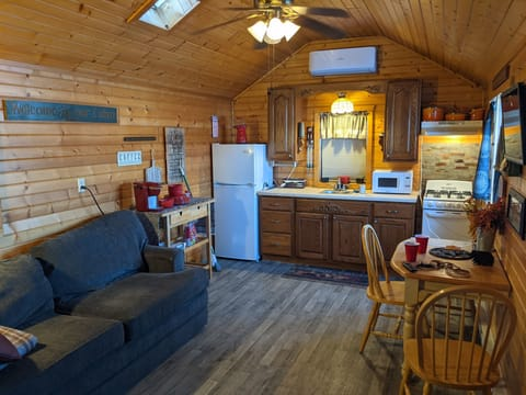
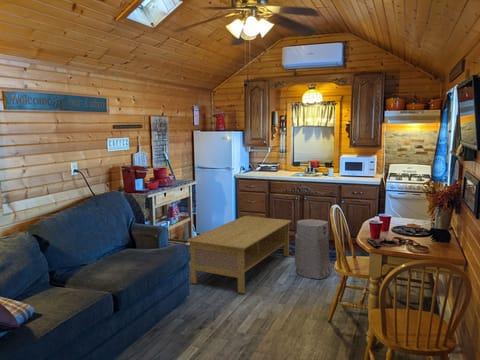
+ coffee table (244, 248)
+ air purifier (311, 247)
